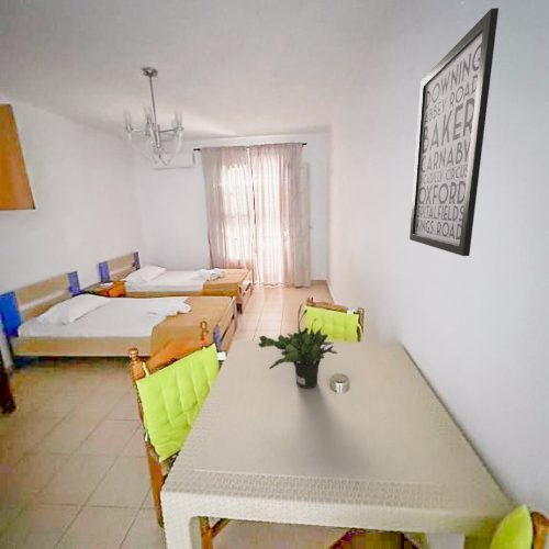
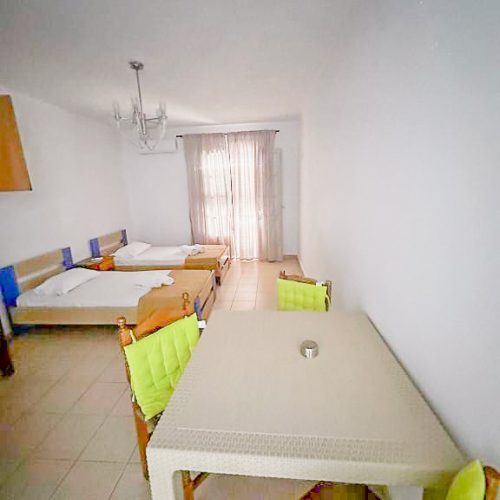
- wall art (441, 156)
- potted plant (295, 346)
